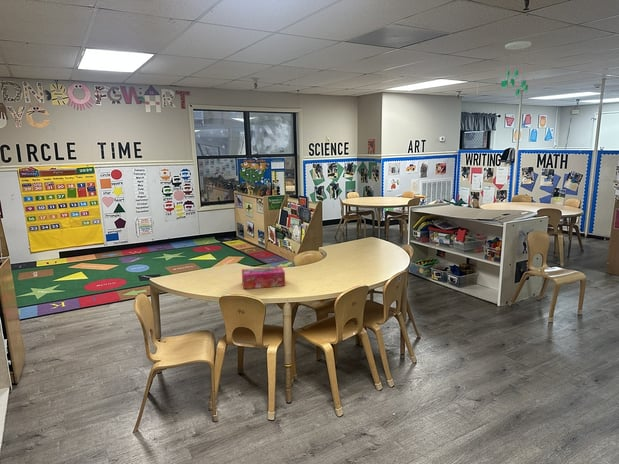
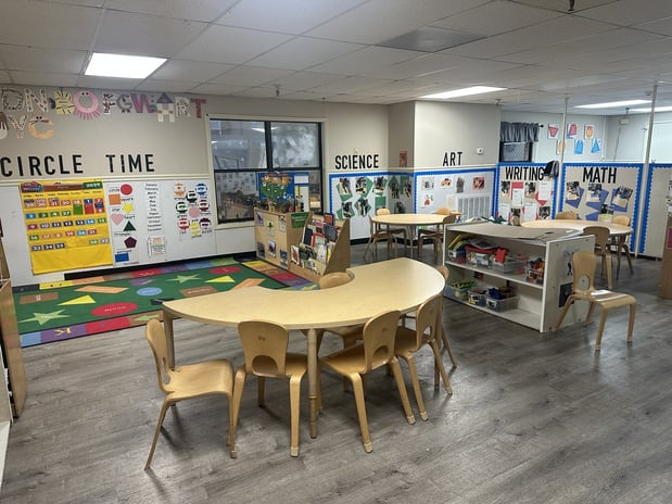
- ceiling mobile (515, 71)
- tissue box (263, 277)
